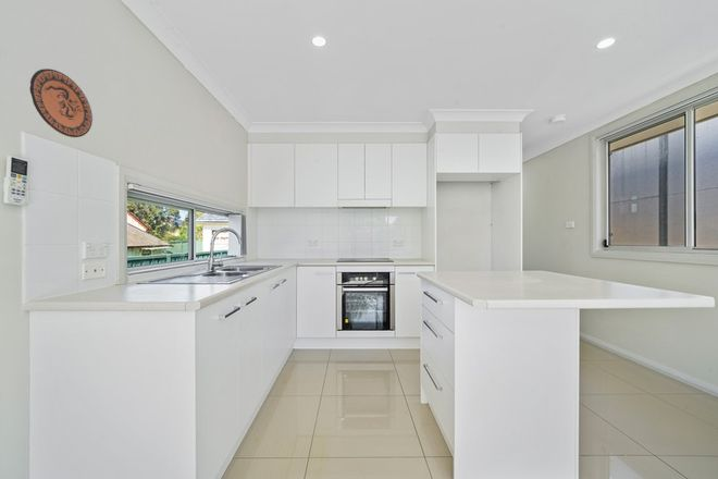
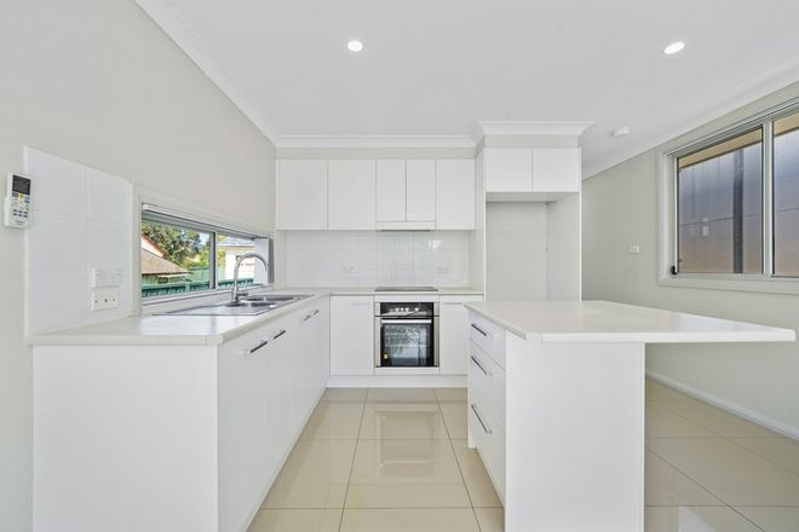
- decorative plate (62, 105)
